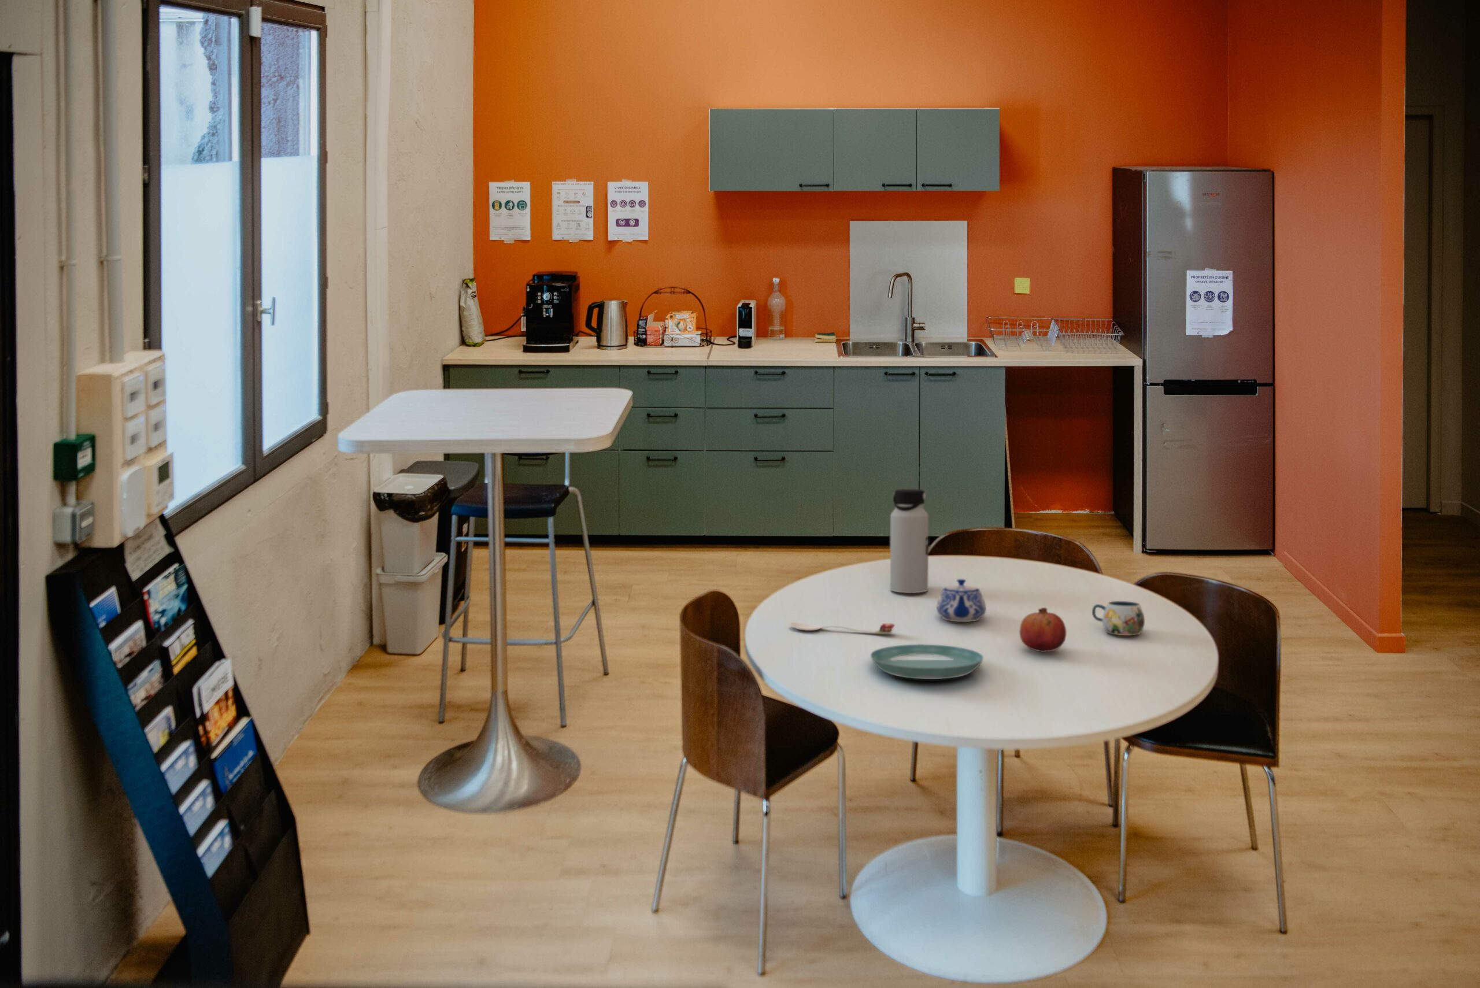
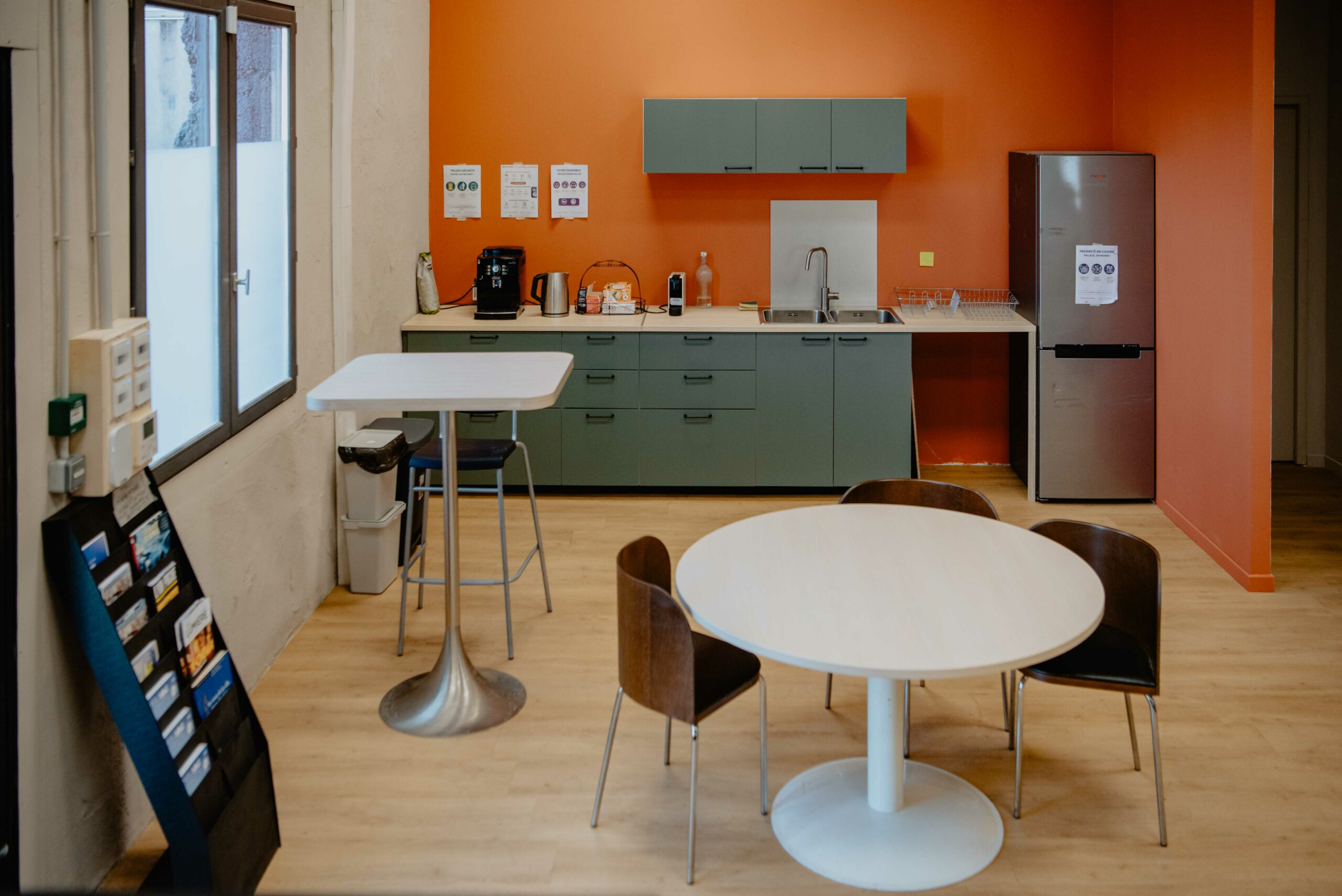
- water bottle (909, 540)
- fruit (1042, 630)
- teapot (961, 600)
- spoon (841, 626)
- saucer (926, 662)
- mug (1117, 618)
